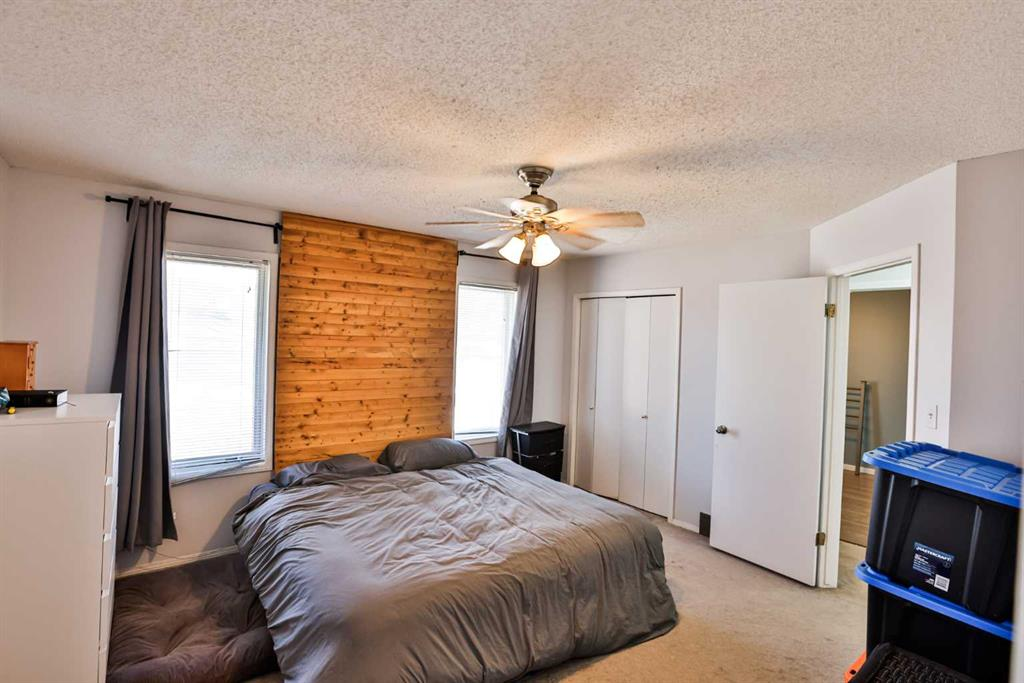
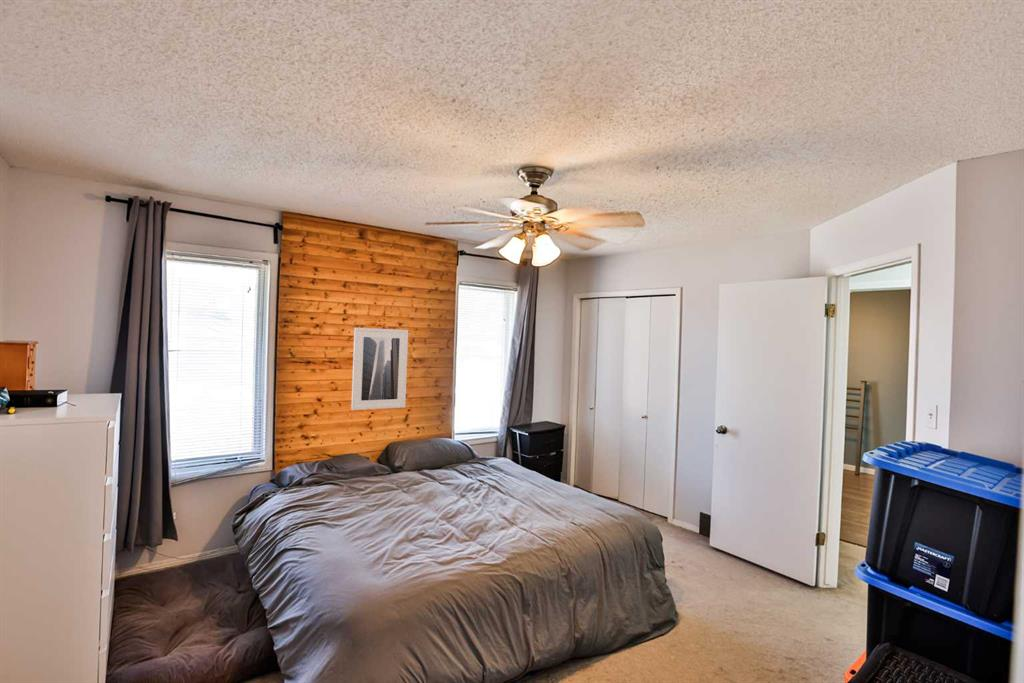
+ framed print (380, 368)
